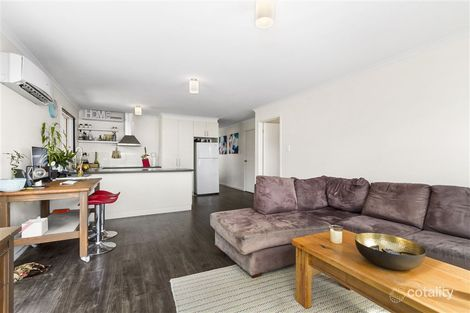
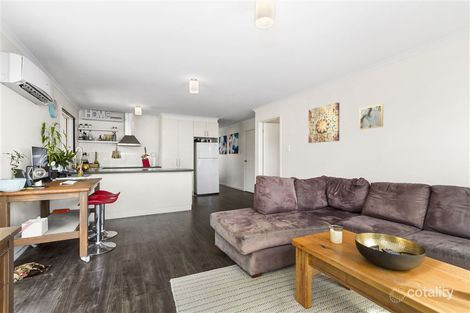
+ wall art (370, 117)
+ wall art (322, 124)
